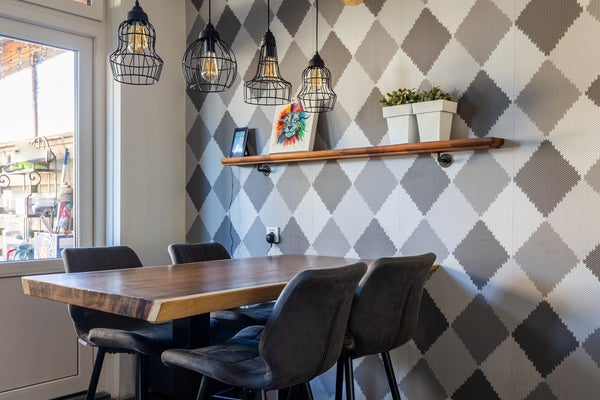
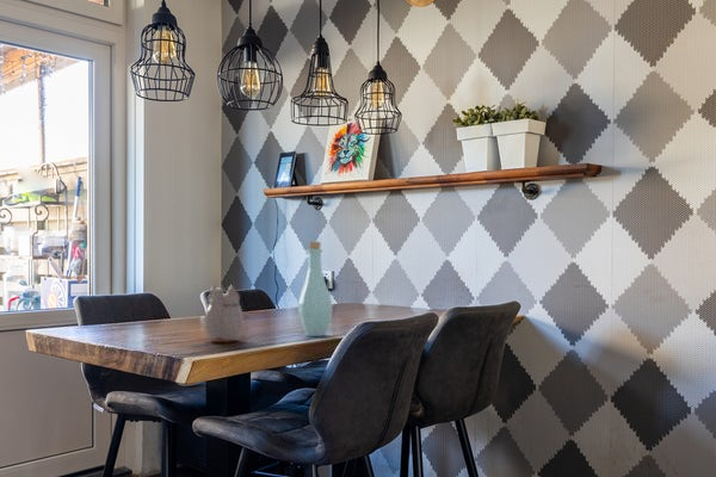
+ bottle (315, 287)
+ teapot (223, 312)
